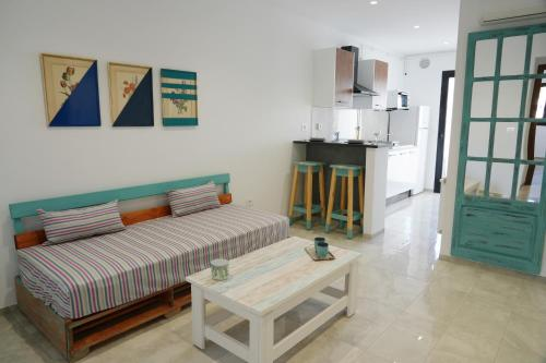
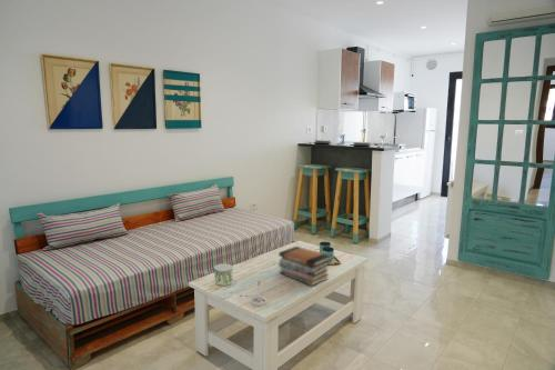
+ book stack (303, 264)
+ lamp base (259, 289)
